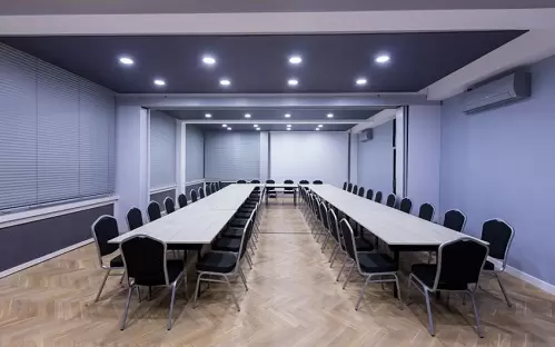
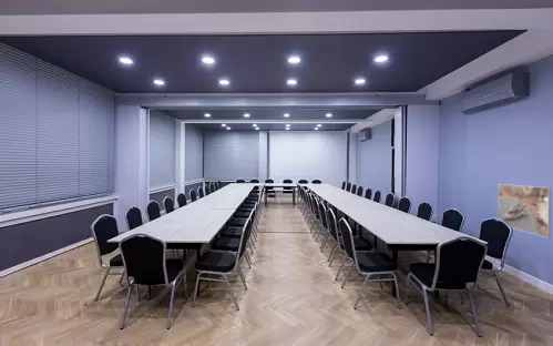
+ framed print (521, 207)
